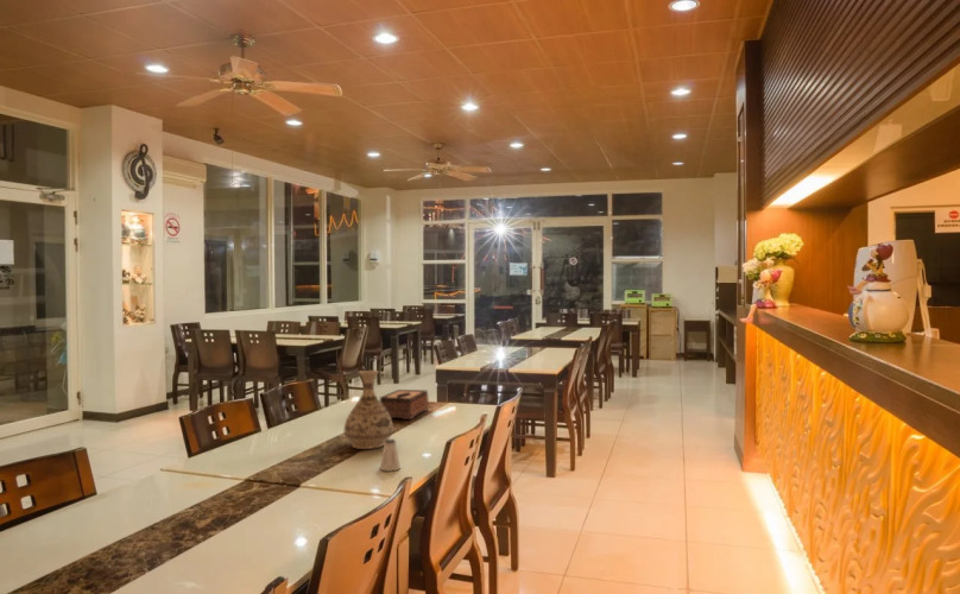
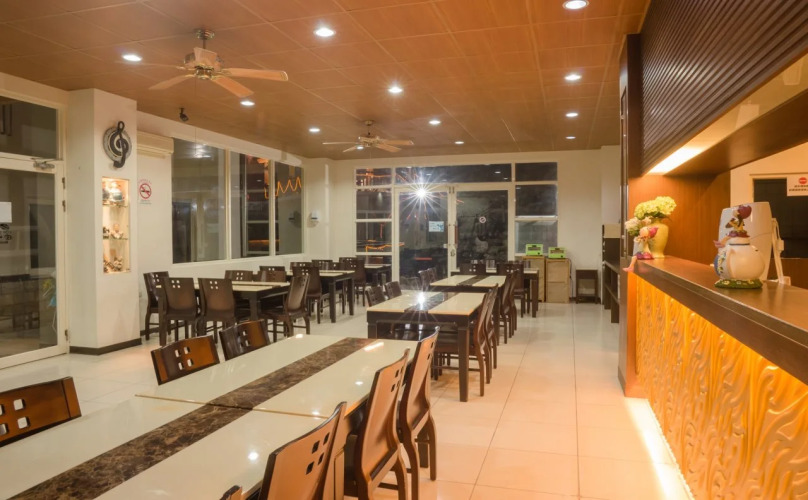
- saltshaker (390, 454)
- vase (368, 407)
- tissue box (404, 403)
